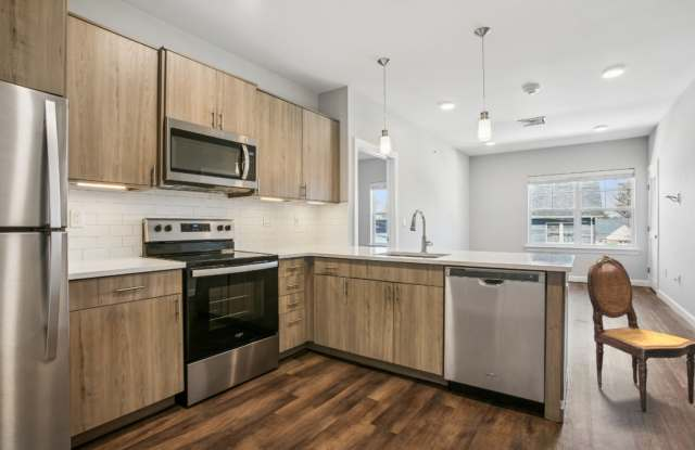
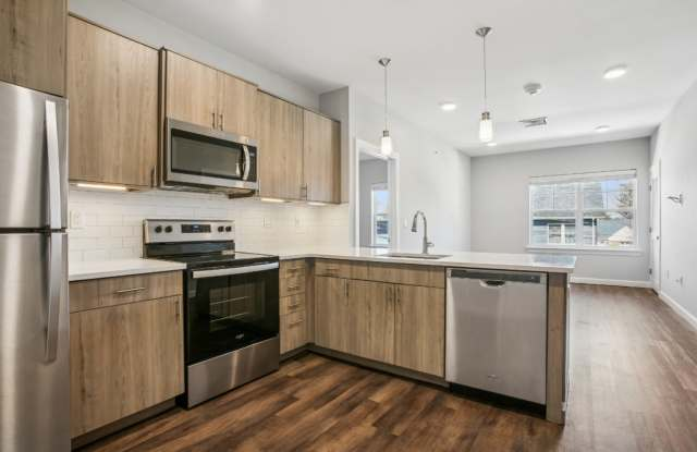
- dining chair (637, 326)
